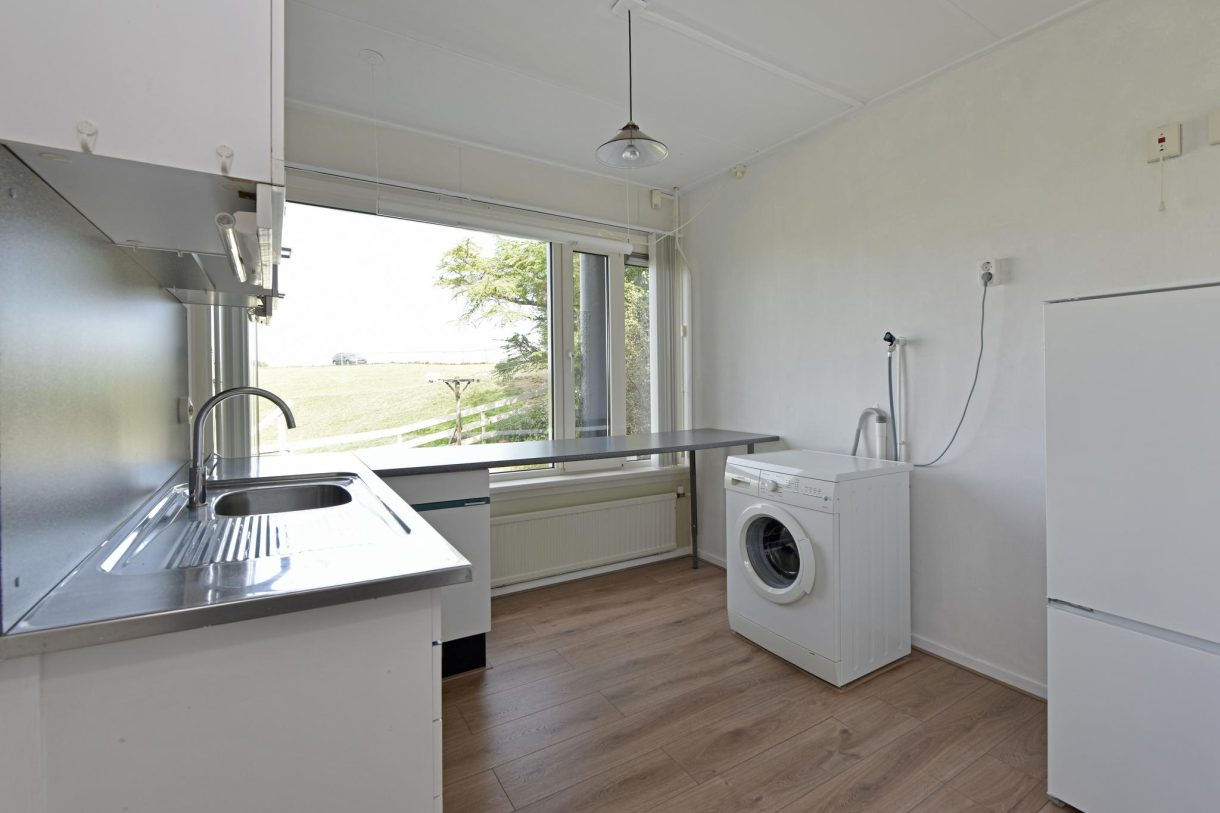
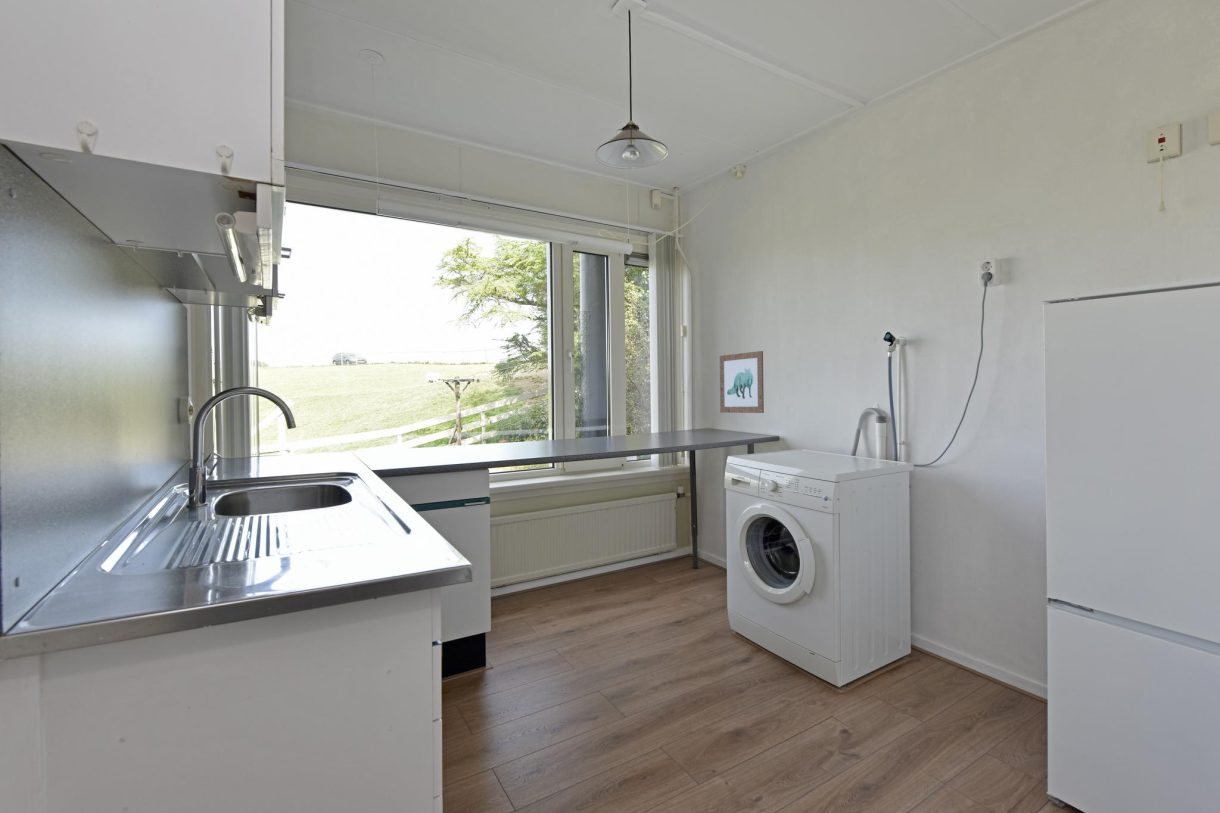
+ wall art (740, 383)
